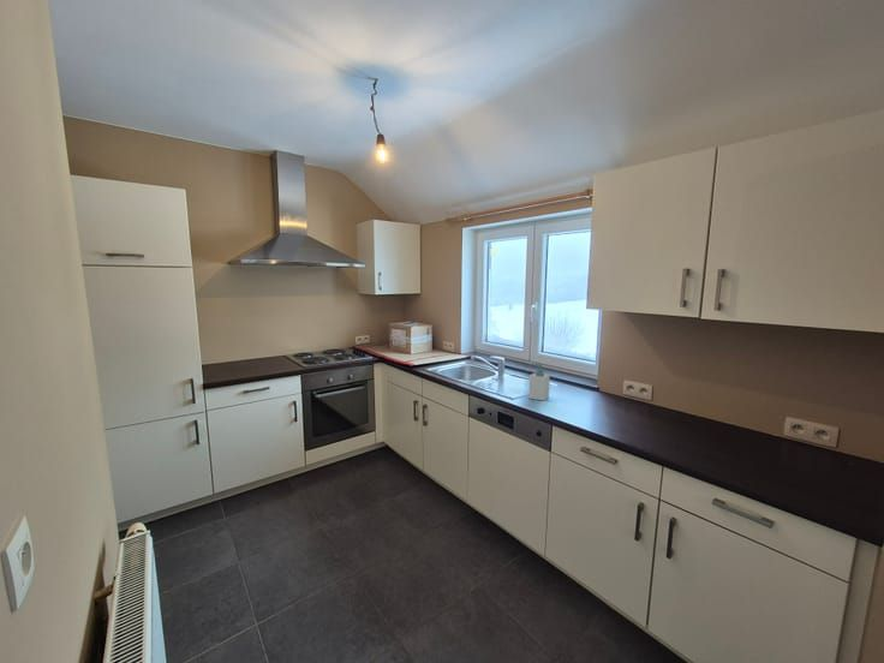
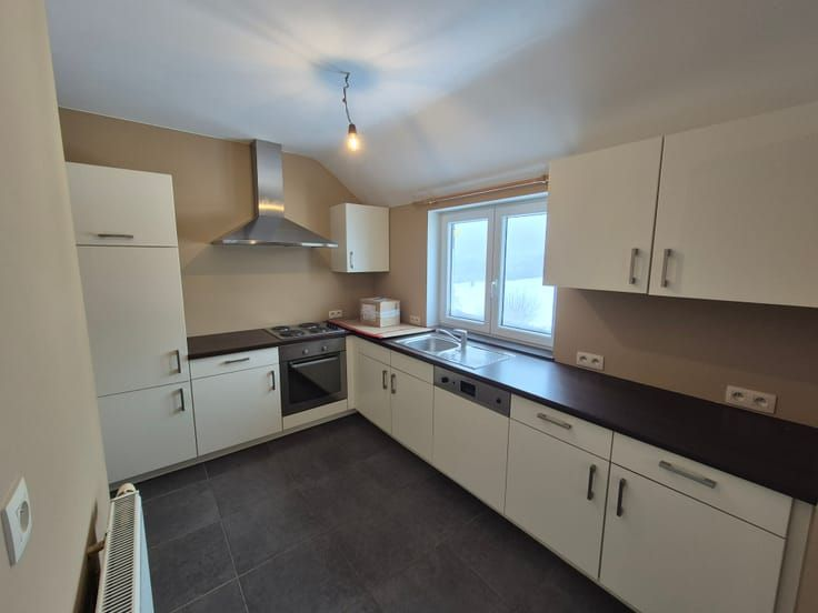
- soap bottle (539, 381)
